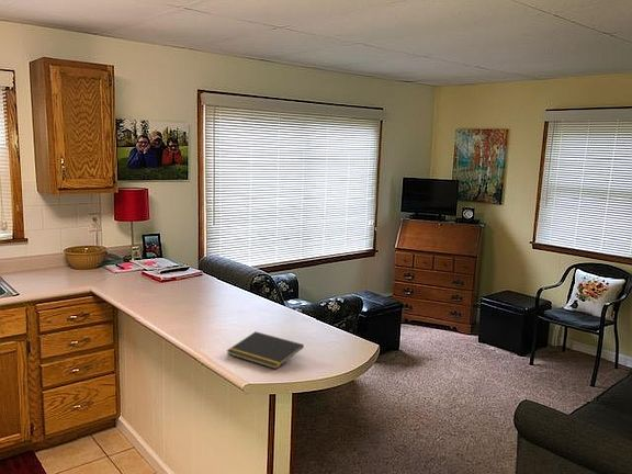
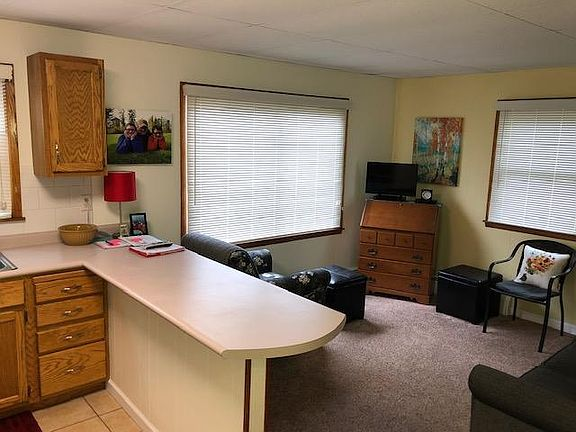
- notepad (264, 349)
